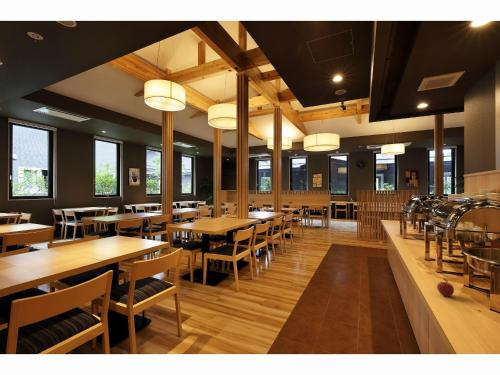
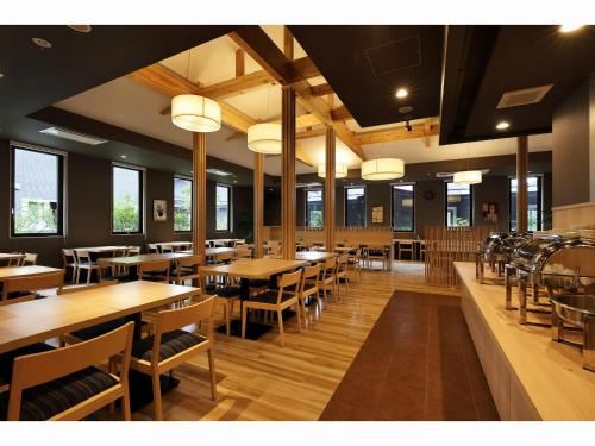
- apple (445, 287)
